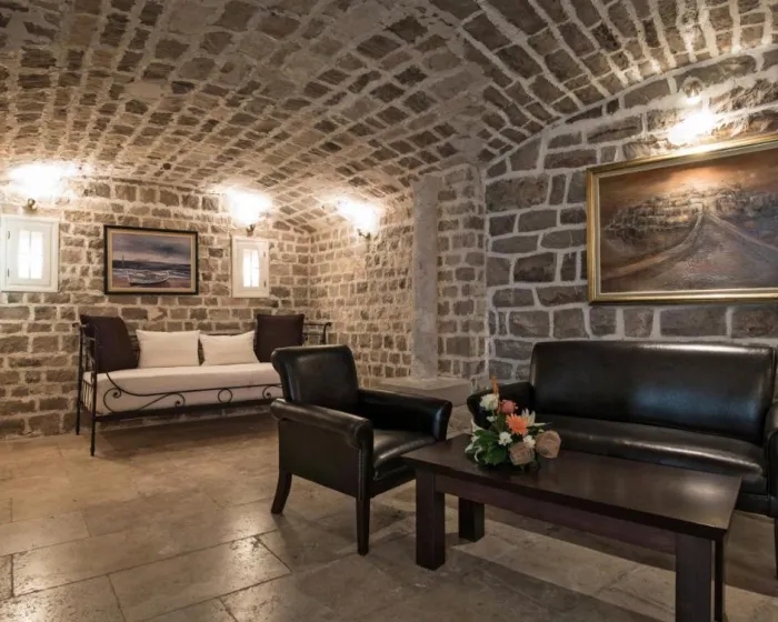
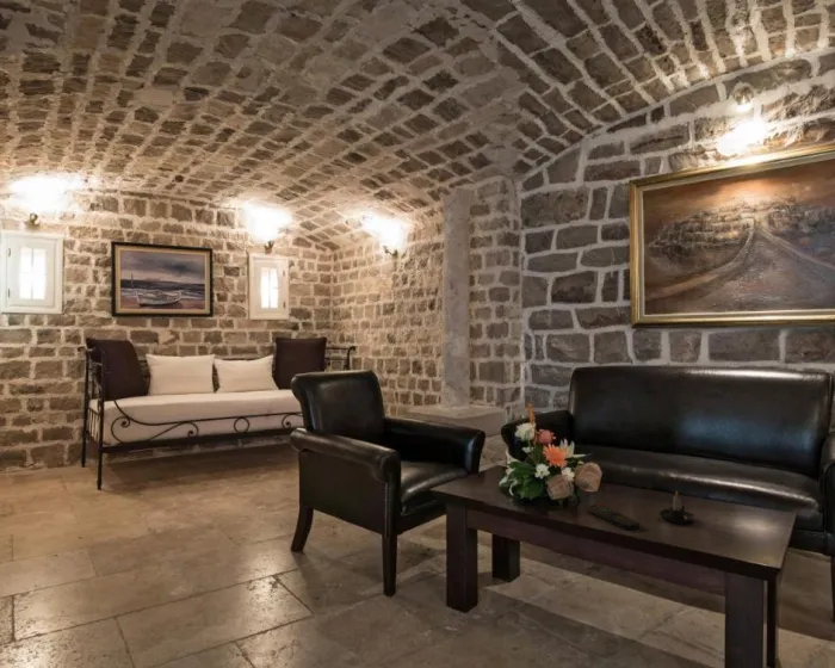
+ candle (676, 503)
+ remote control (612, 515)
